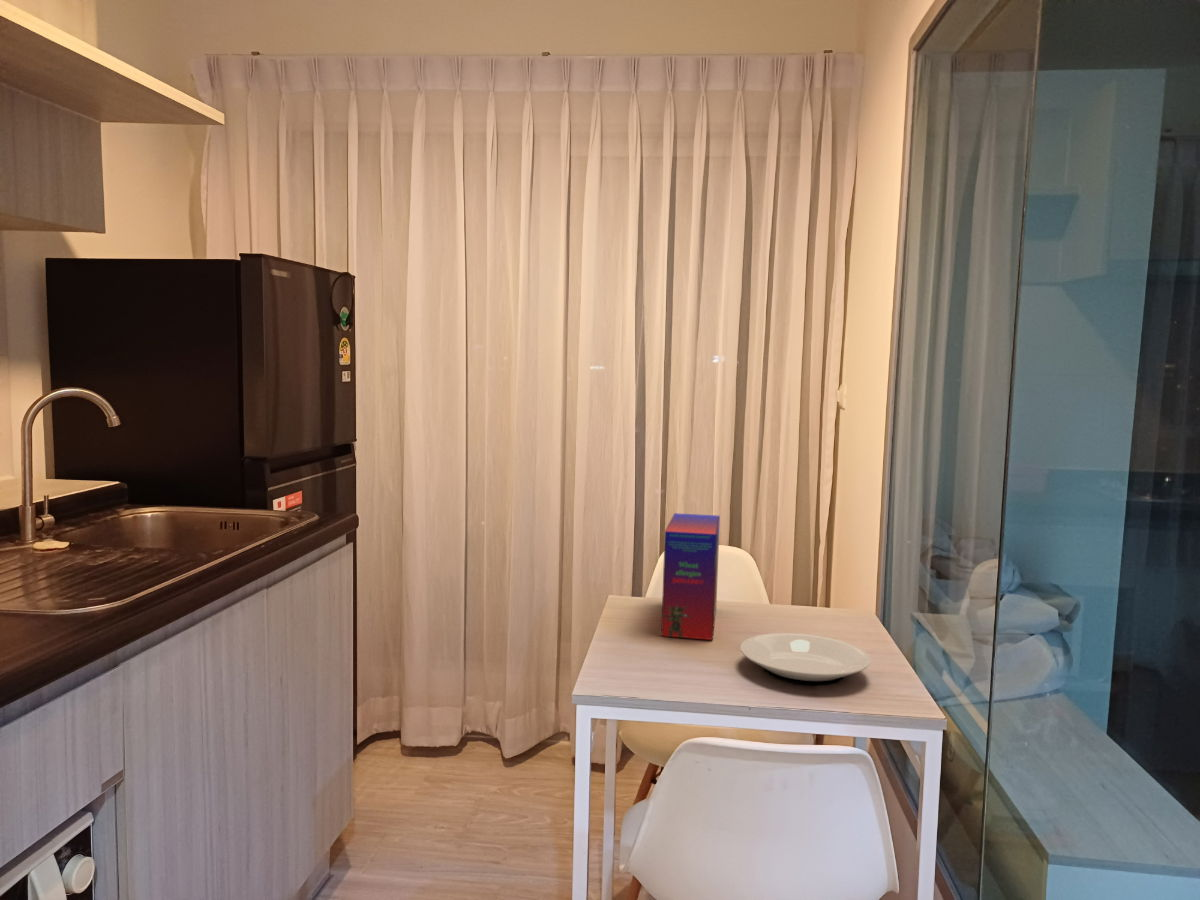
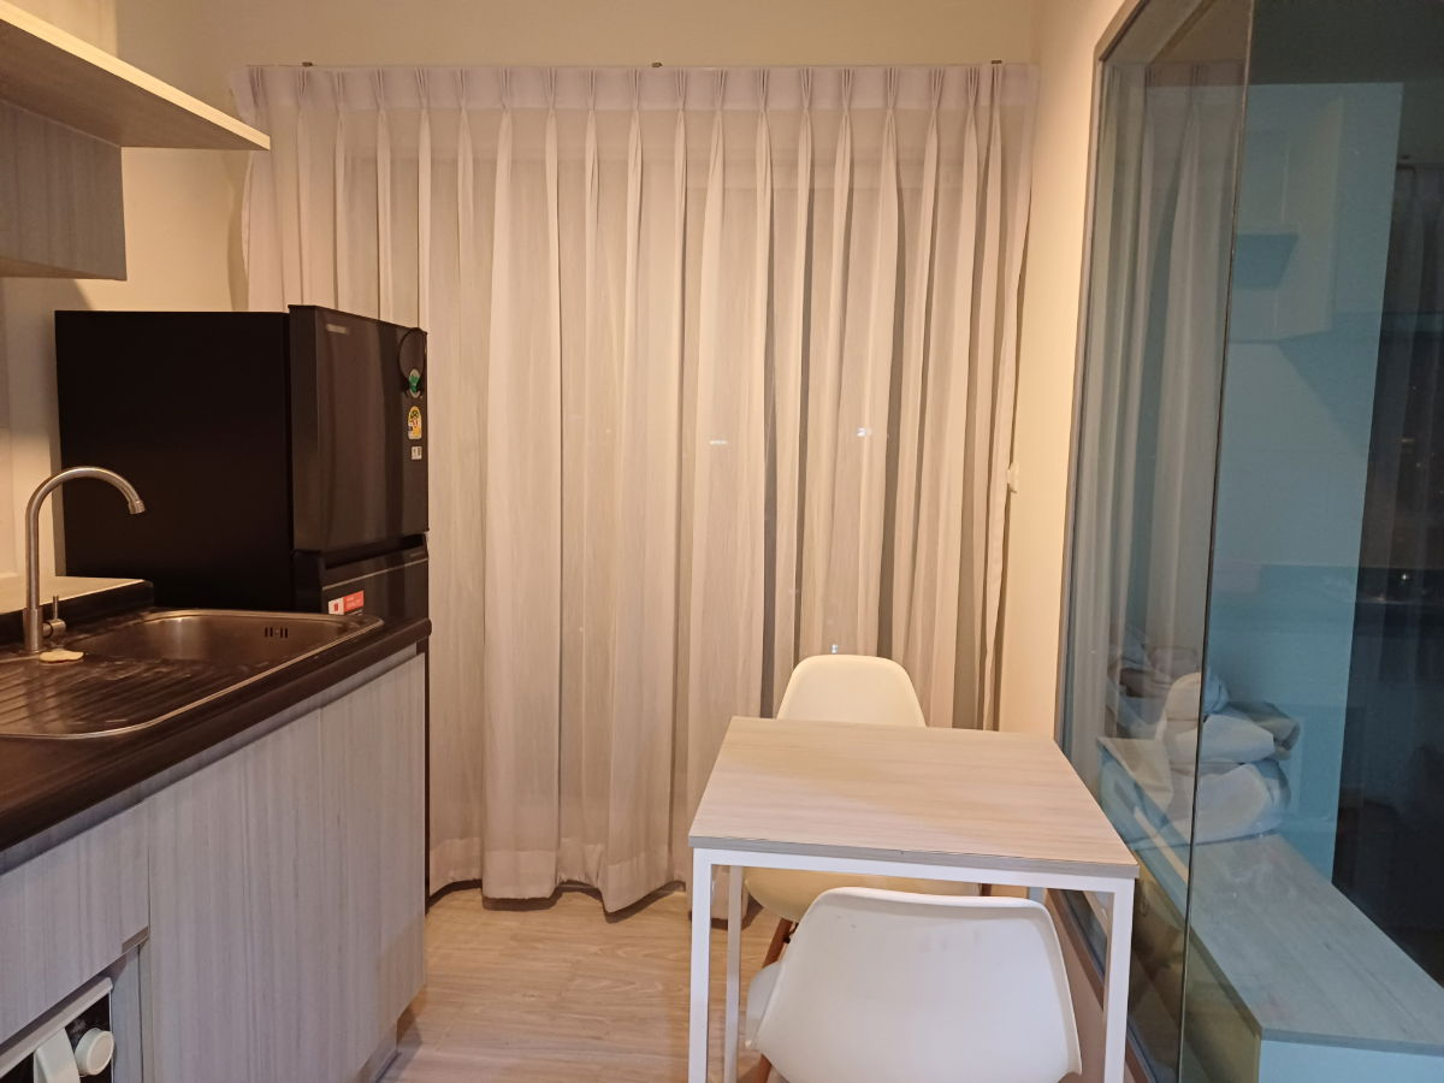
- plate (804, 661)
- cereal box (692, 572)
